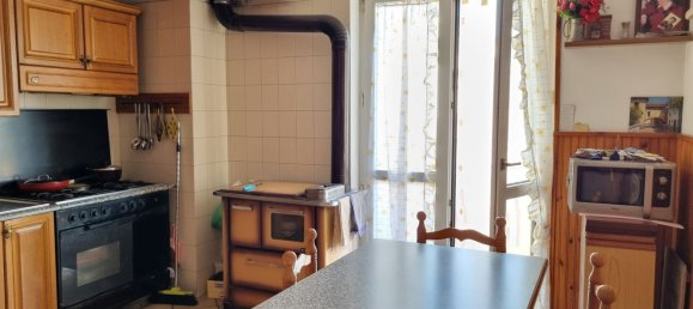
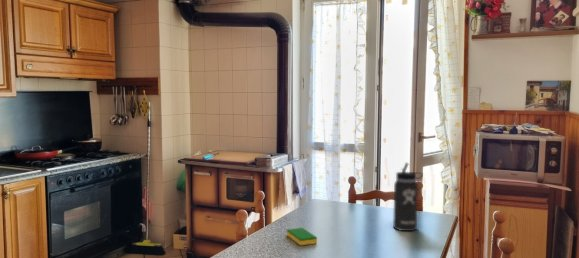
+ thermos bottle (408, 195)
+ dish sponge (301, 236)
